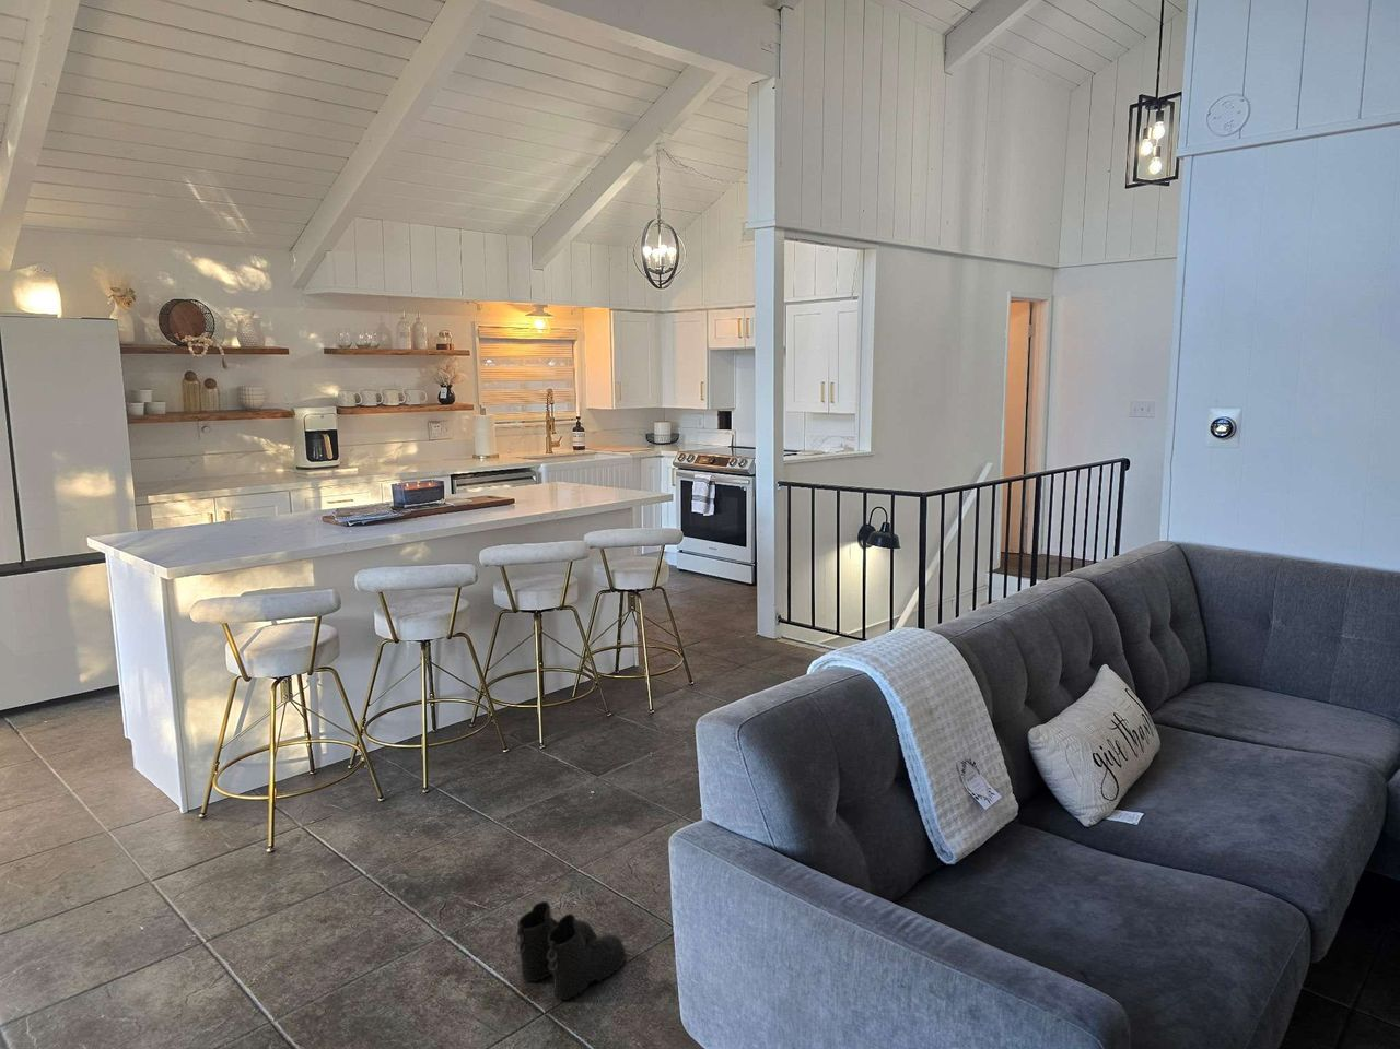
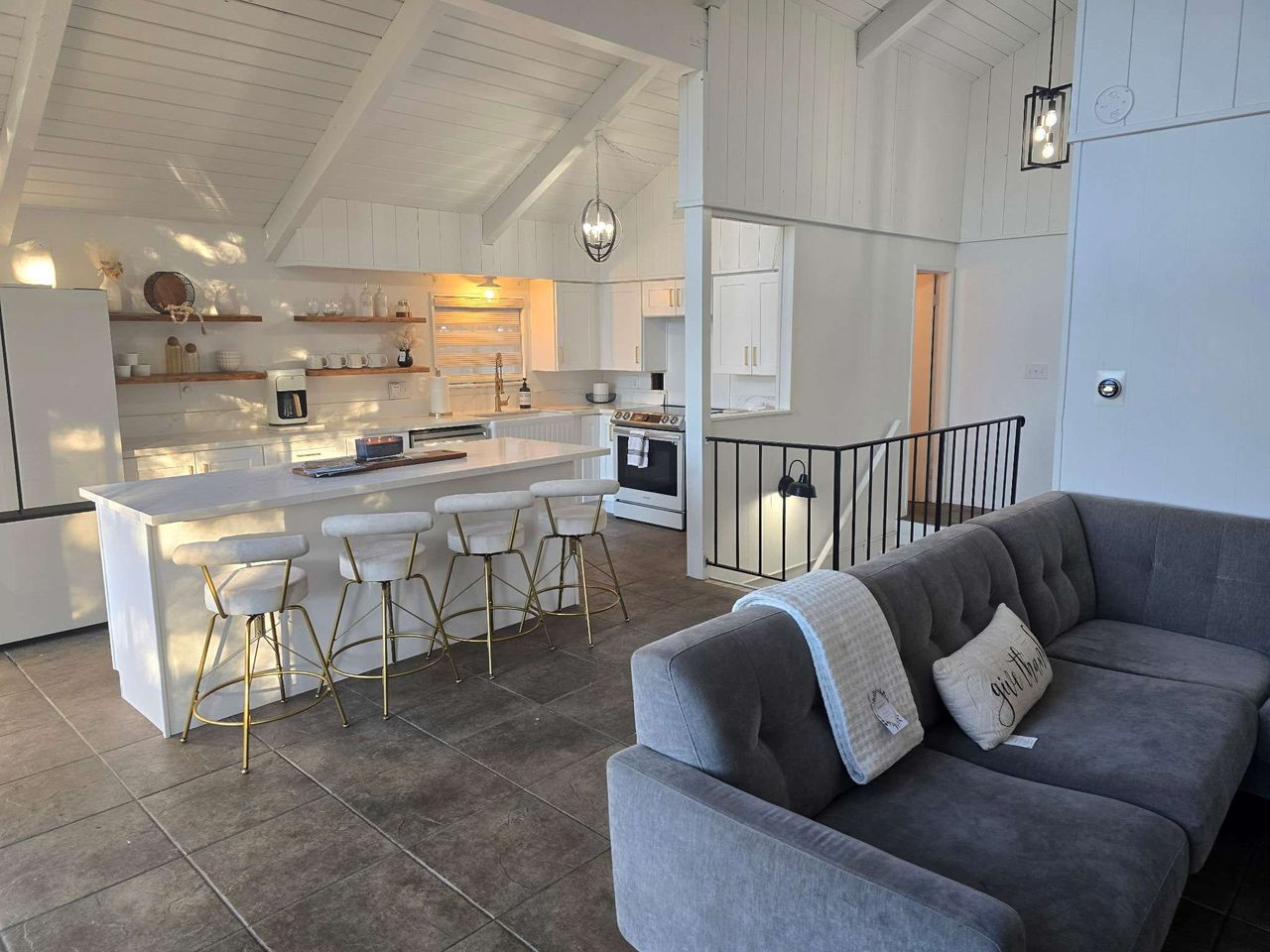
- boots (571, 934)
